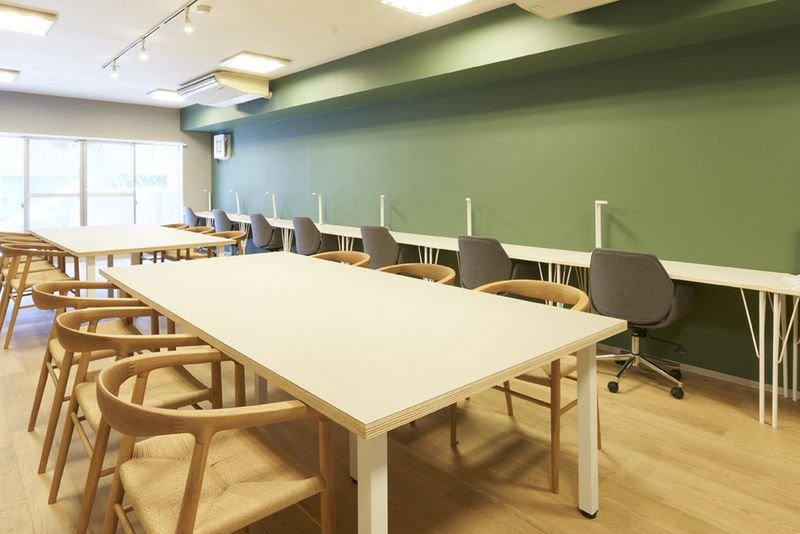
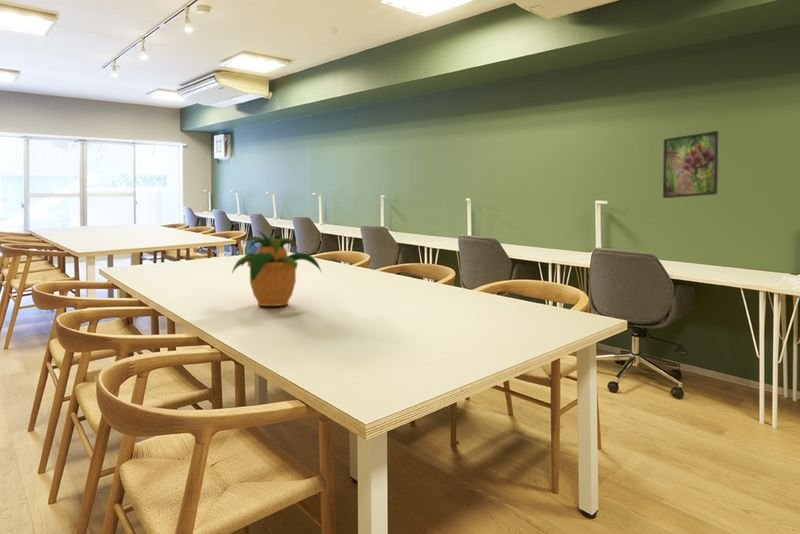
+ potted plant (269, 267)
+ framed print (689, 165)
